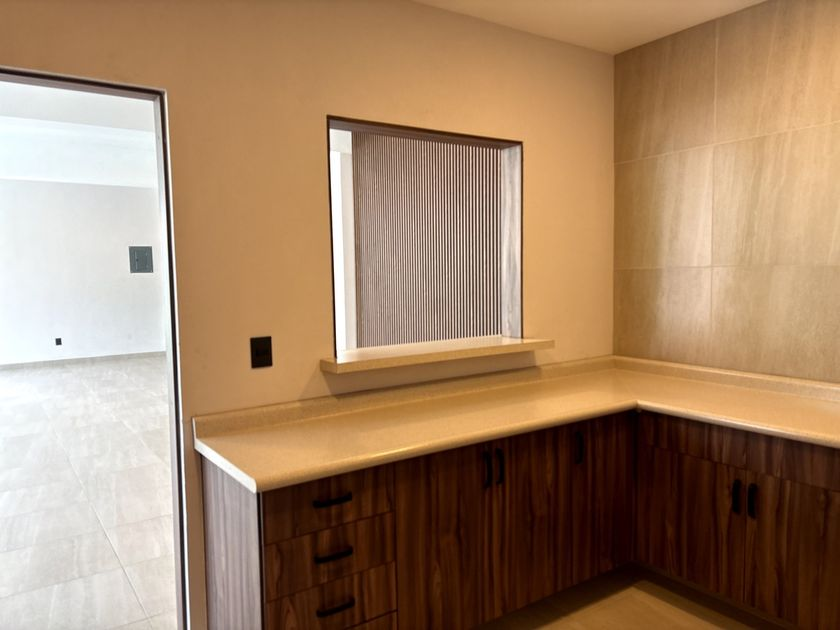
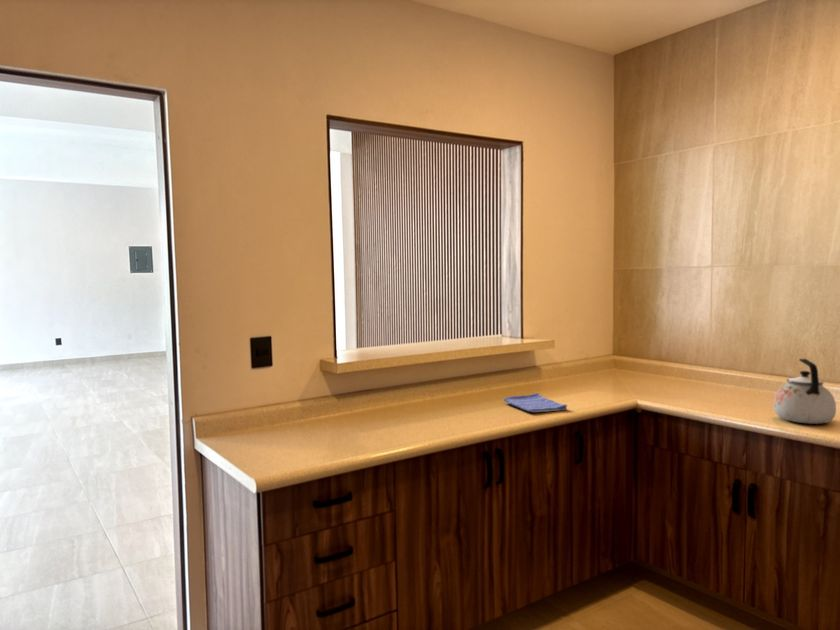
+ dish towel (534, 402)
+ kettle (804, 389)
